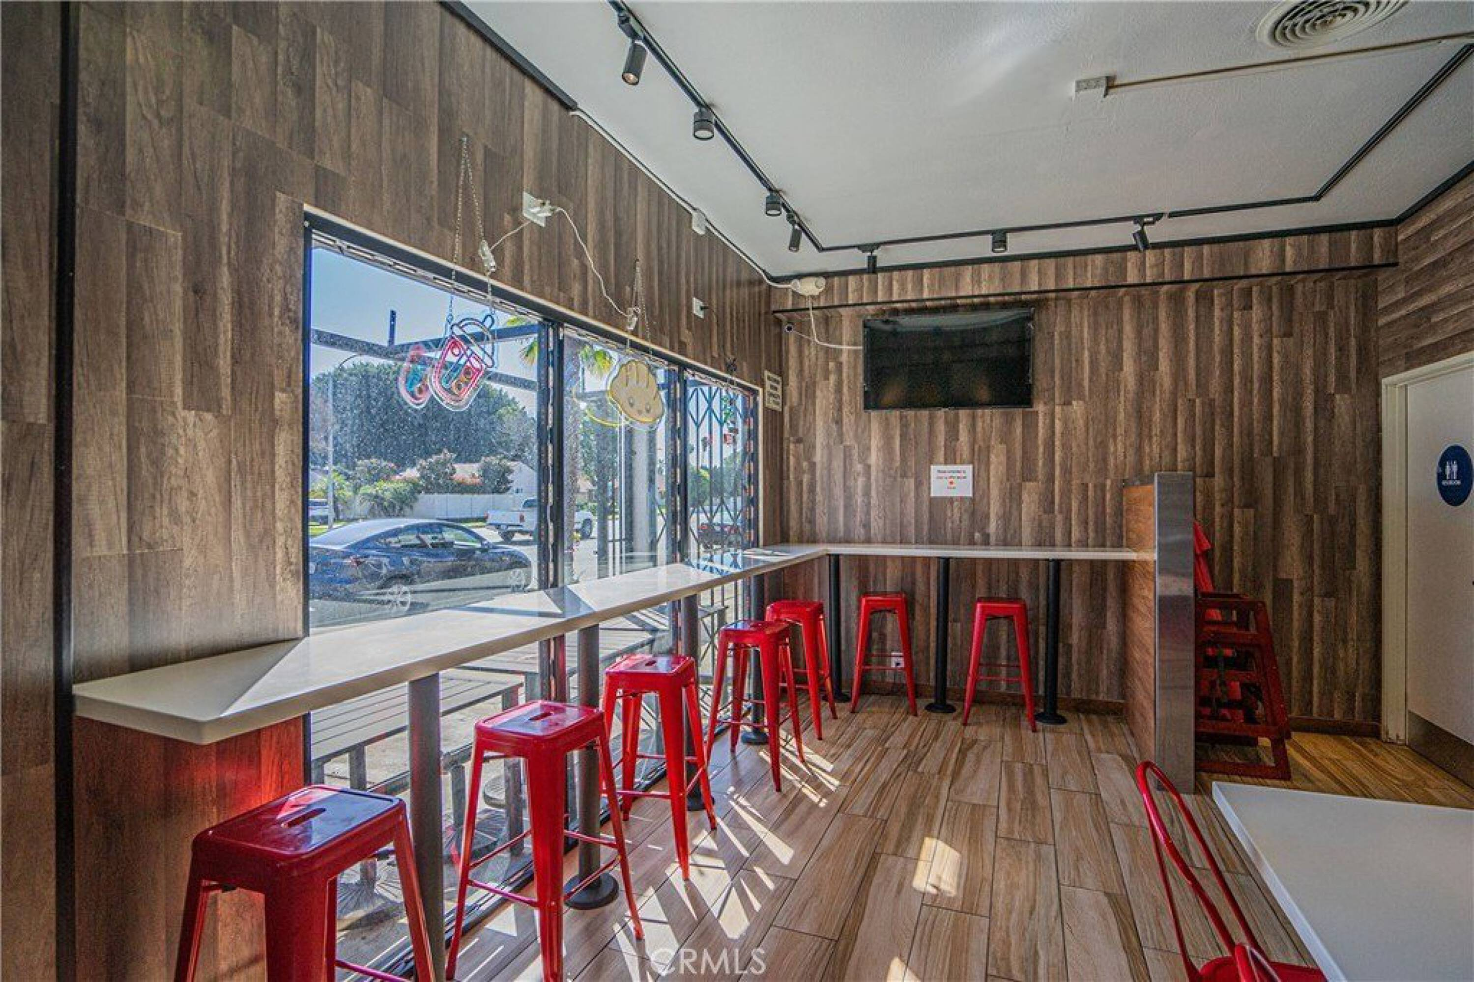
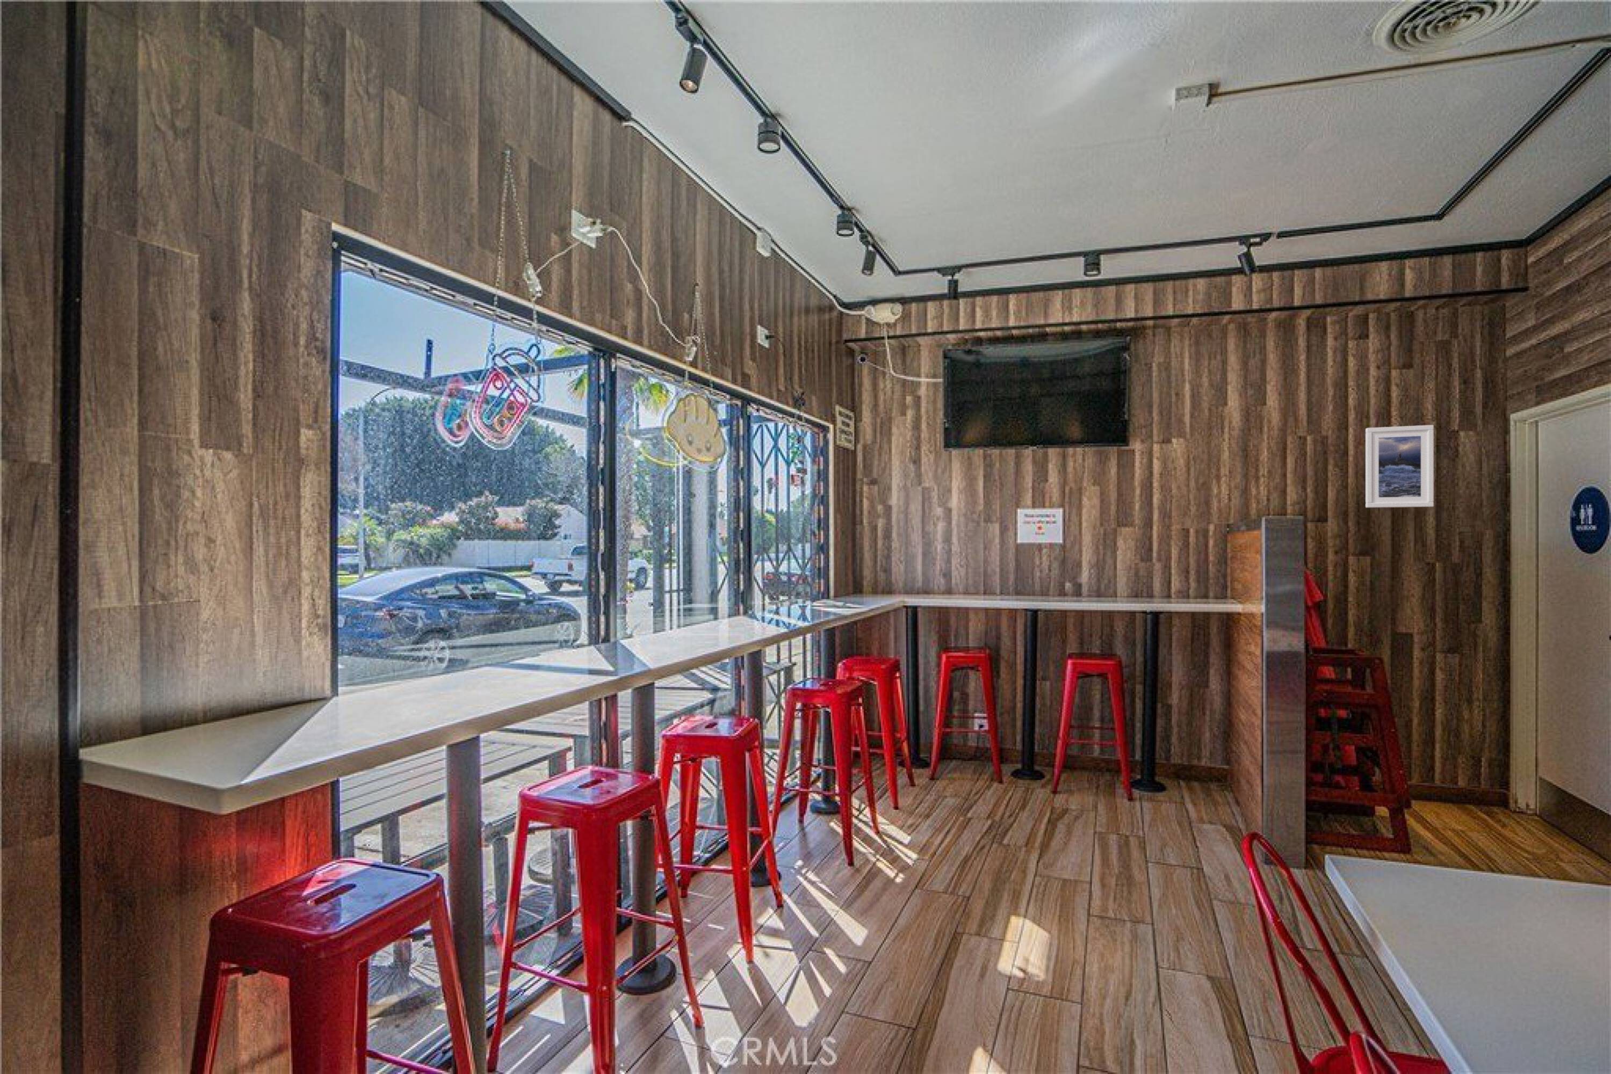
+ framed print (1399, 466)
